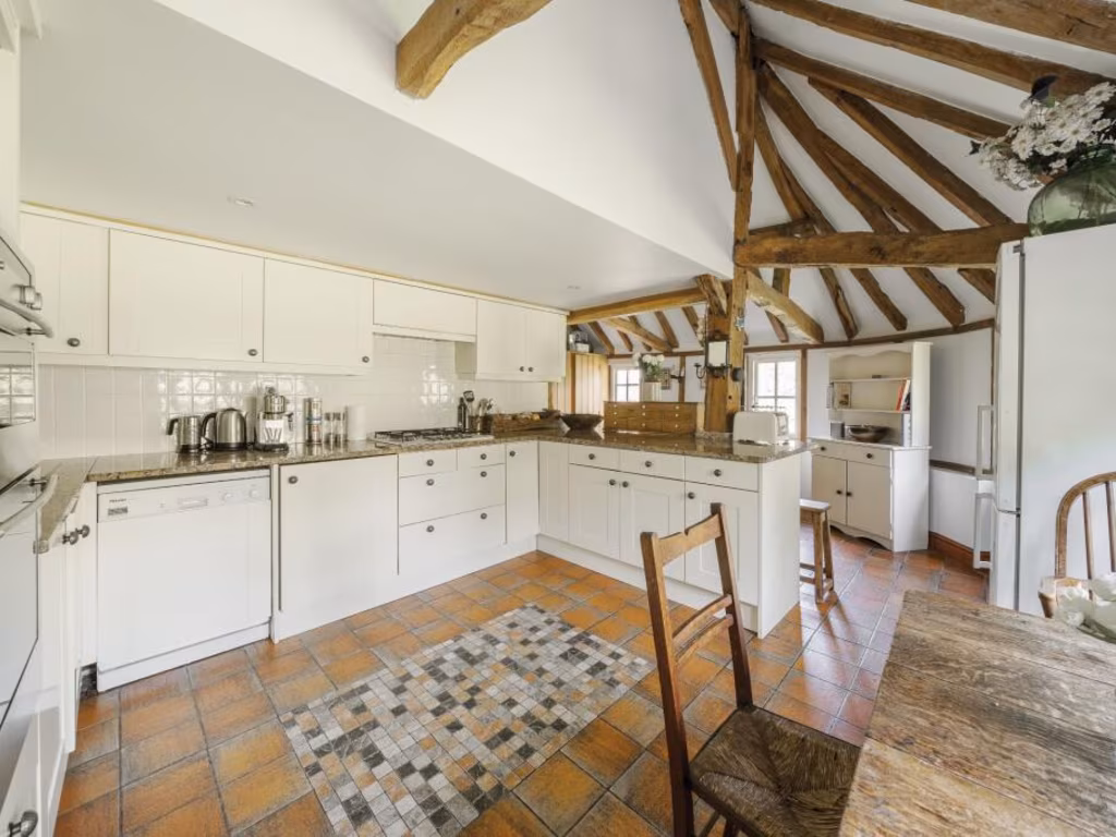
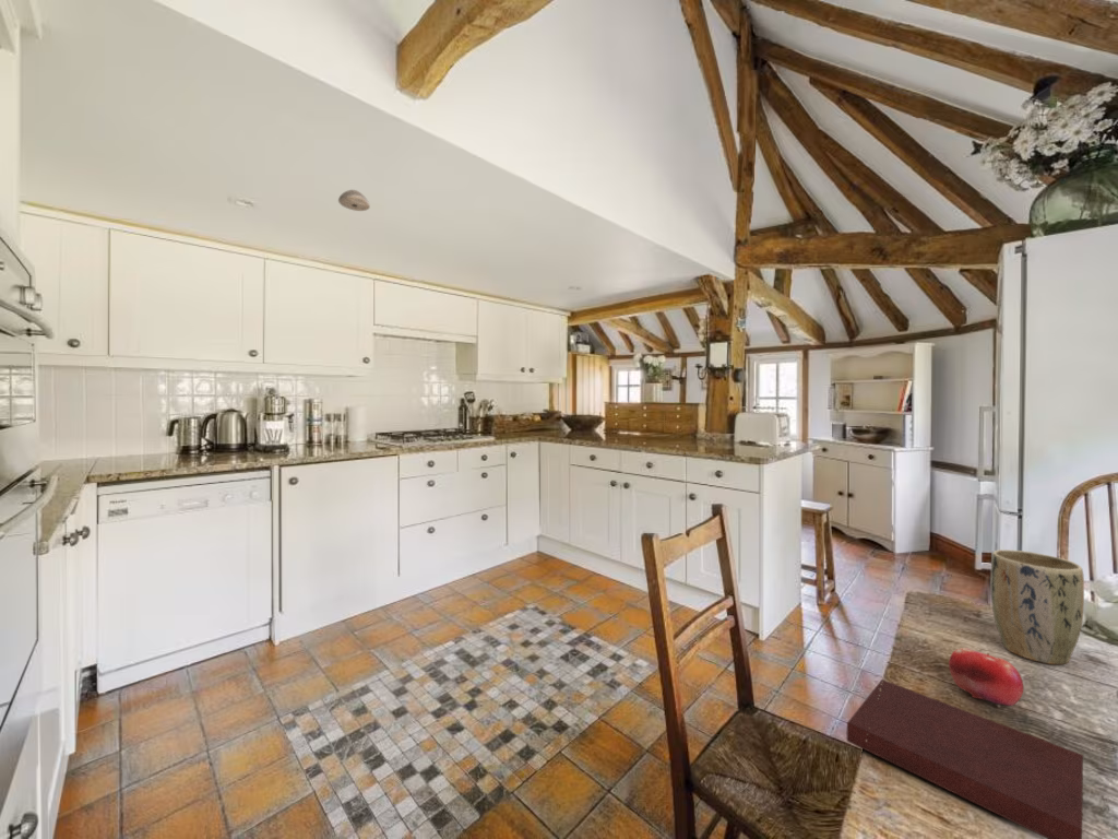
+ plant pot (1034, 605)
+ fruit (983, 673)
+ notebook (959, 747)
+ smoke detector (354, 199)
